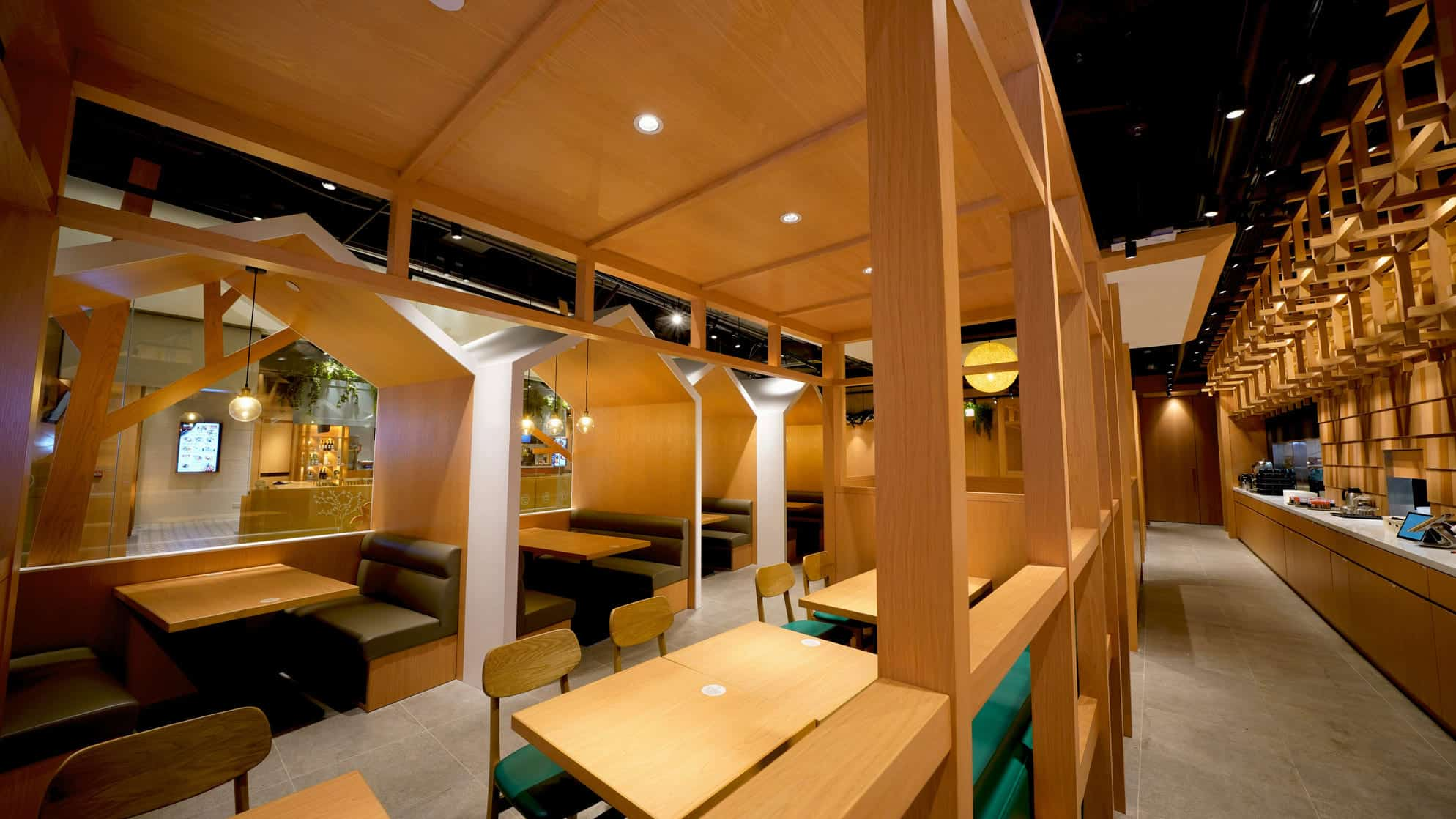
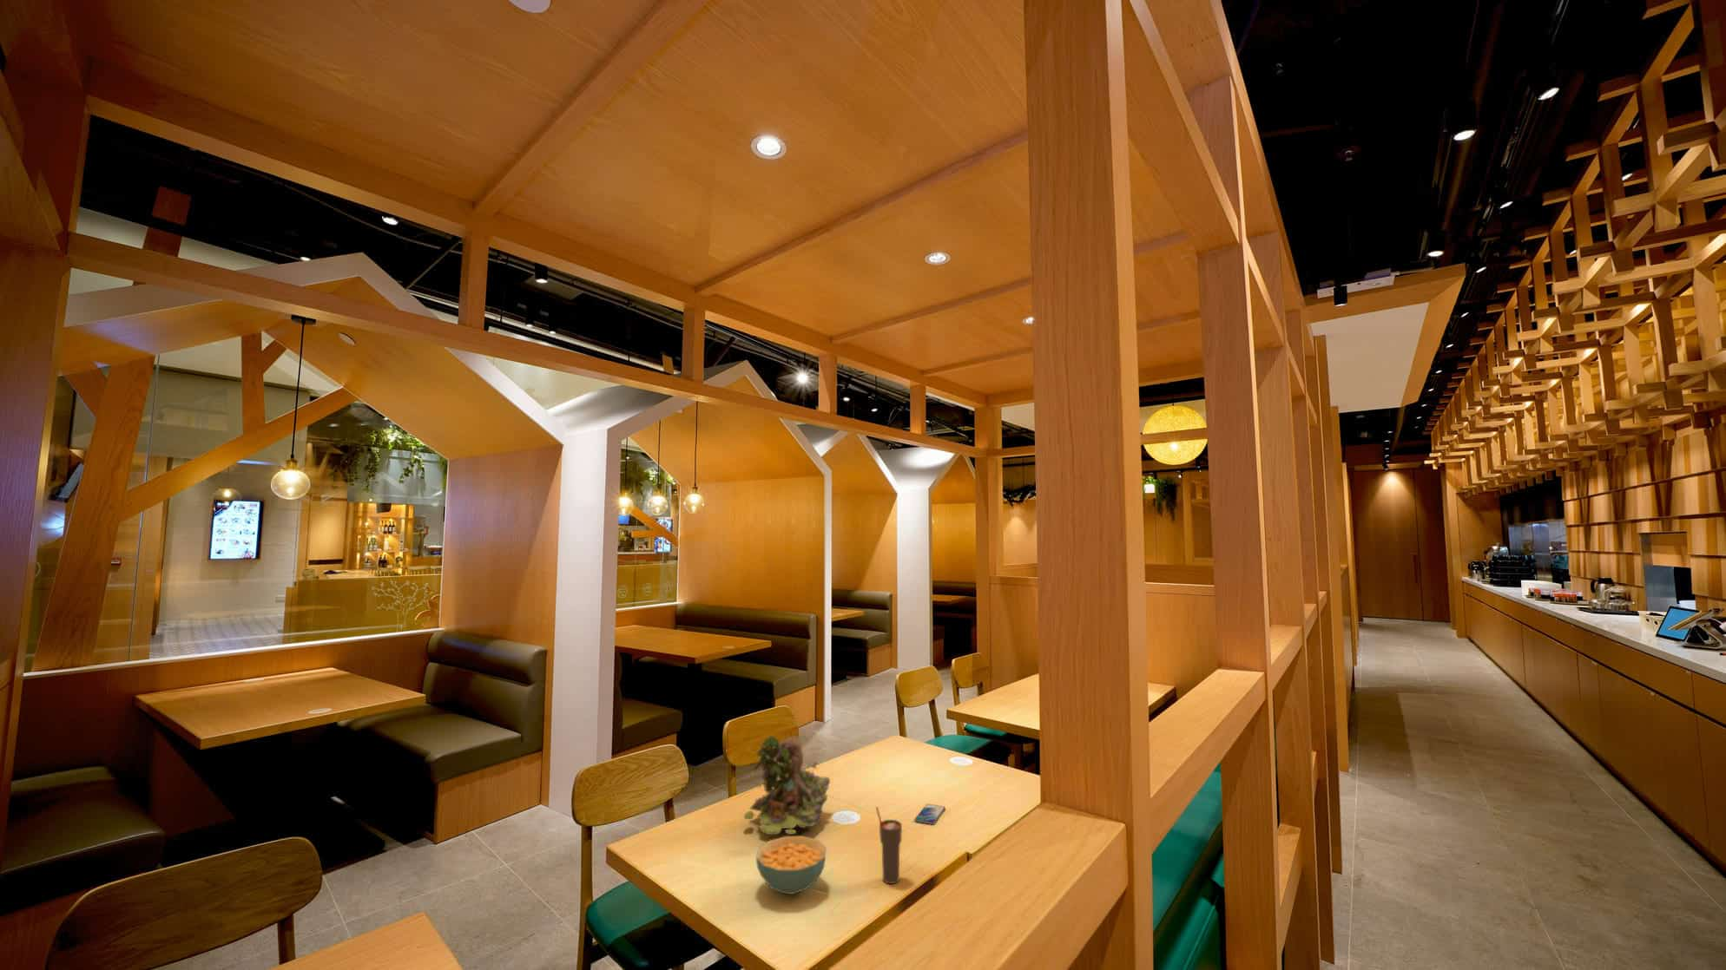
+ smartphone (929, 814)
+ cereal bowl (791, 869)
+ cup (890, 842)
+ plant (784, 782)
